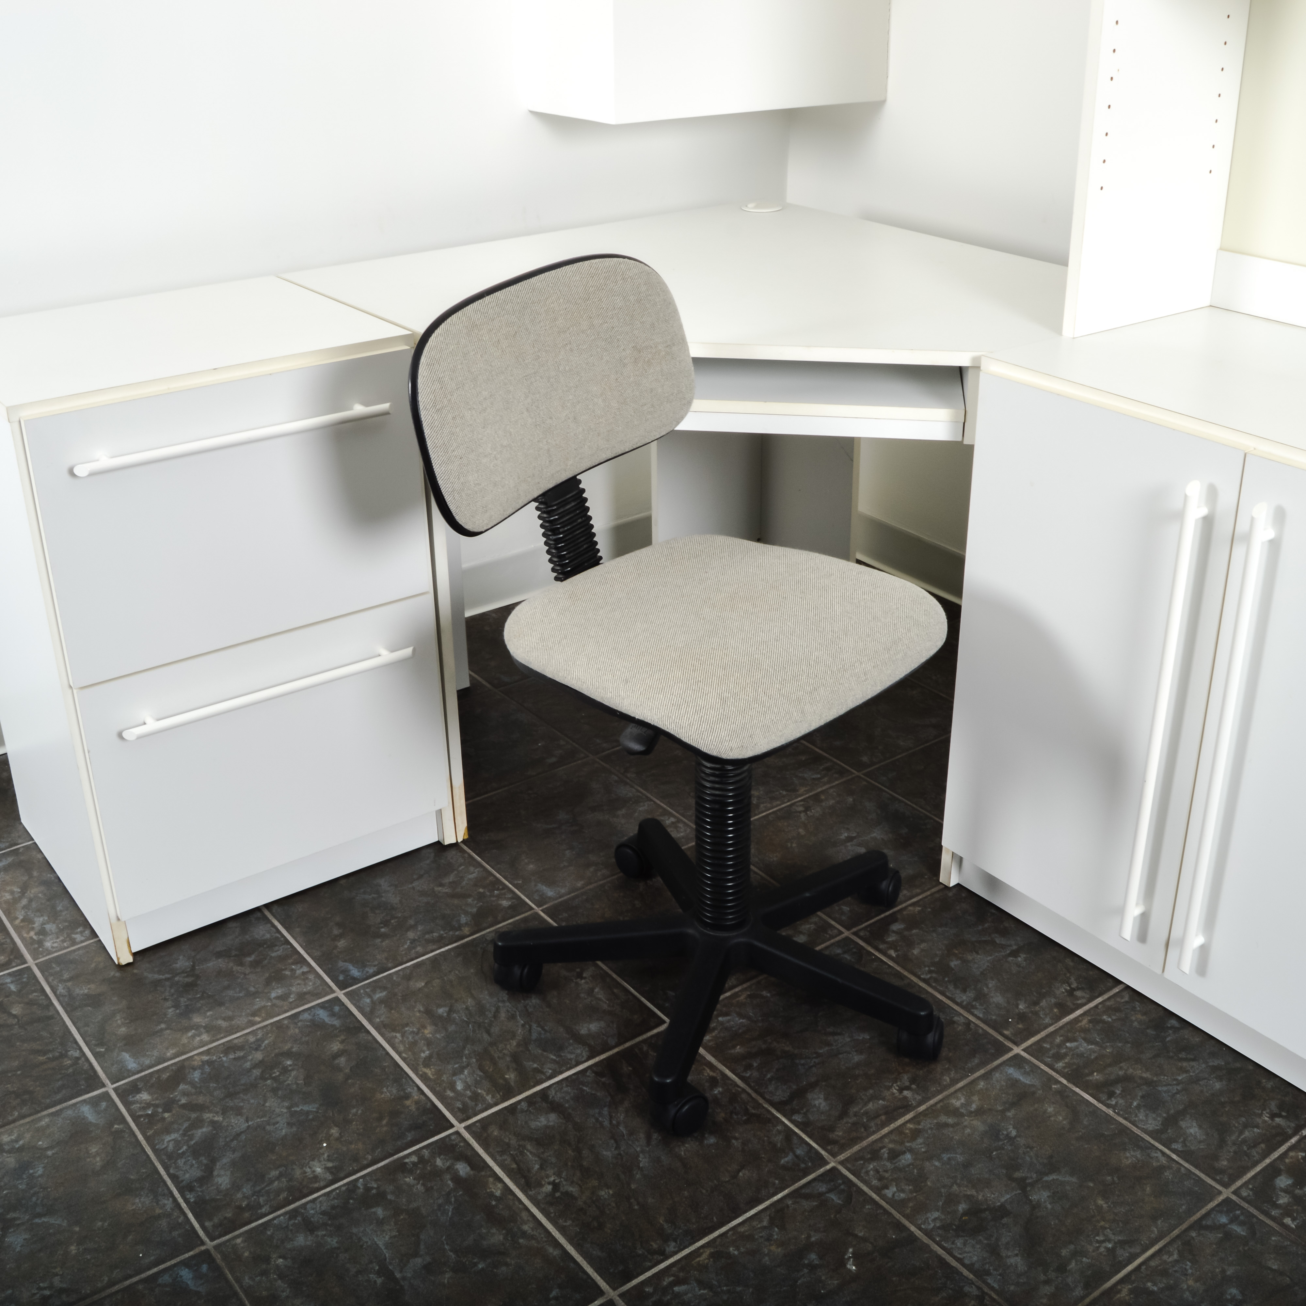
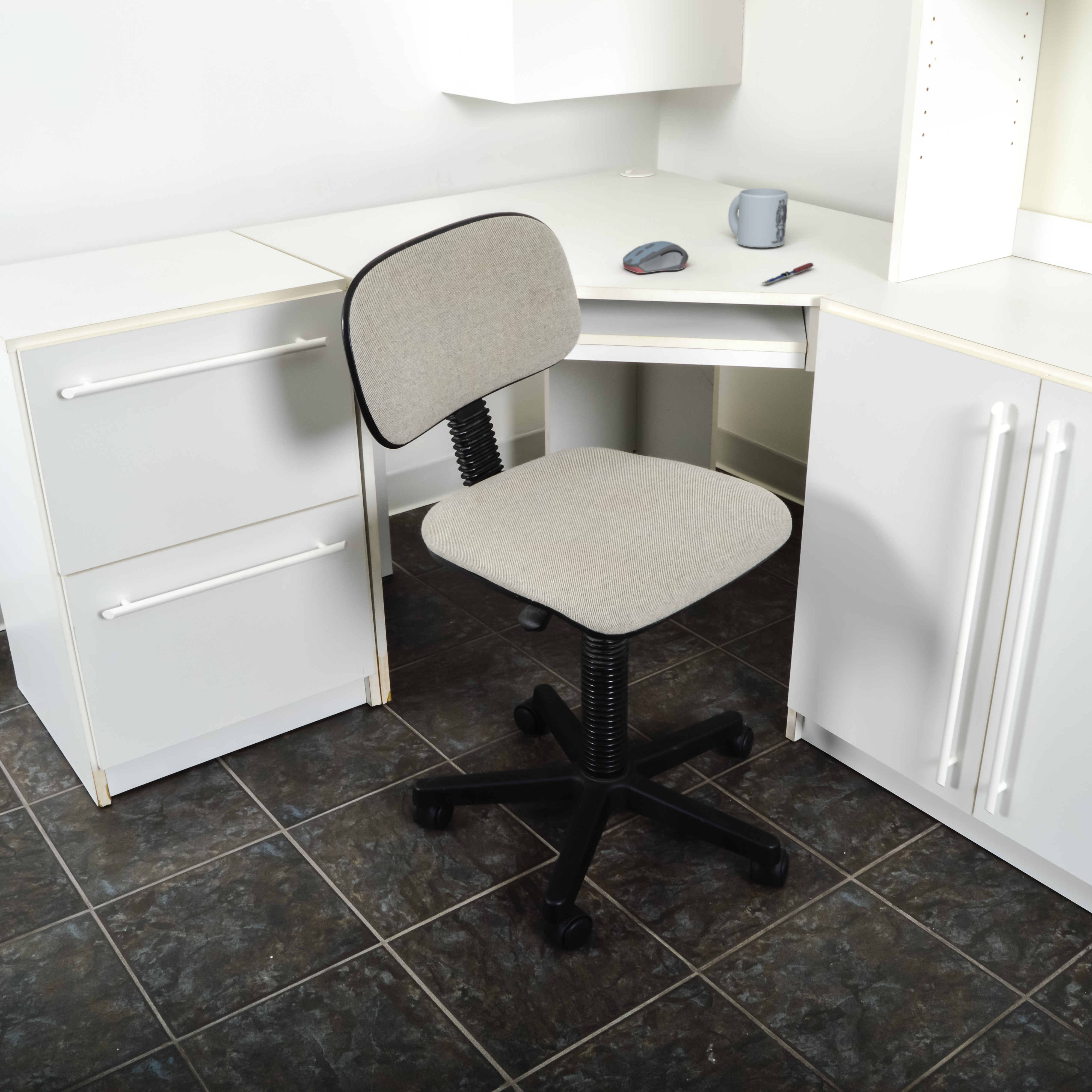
+ pen (788, 273)
+ computer mouse (656, 255)
+ mug (755, 217)
